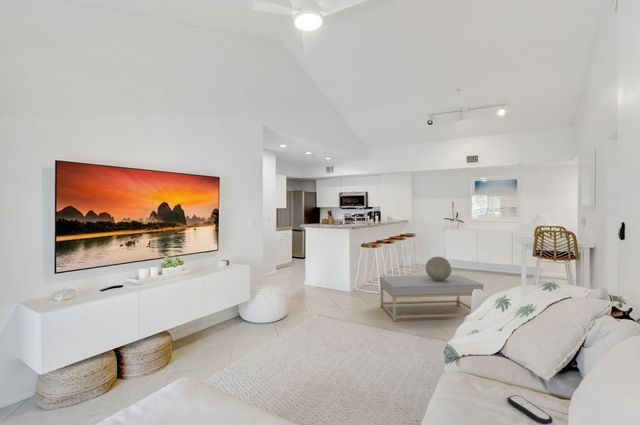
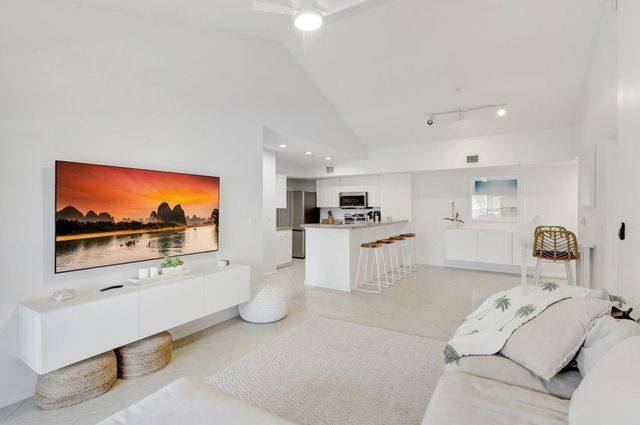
- remote control (529, 408)
- coffee table (428, 296)
- decorative sphere (438, 268)
